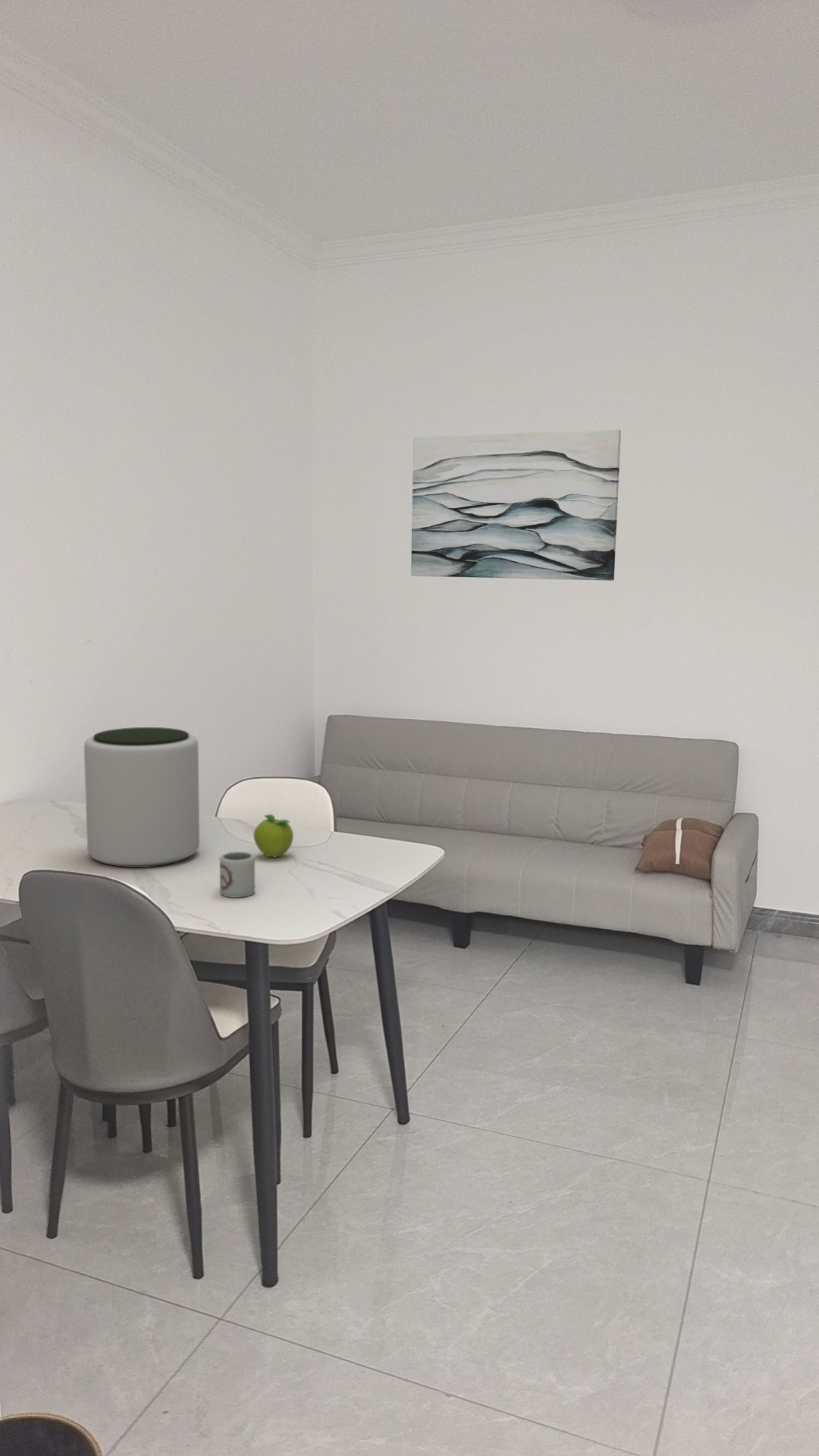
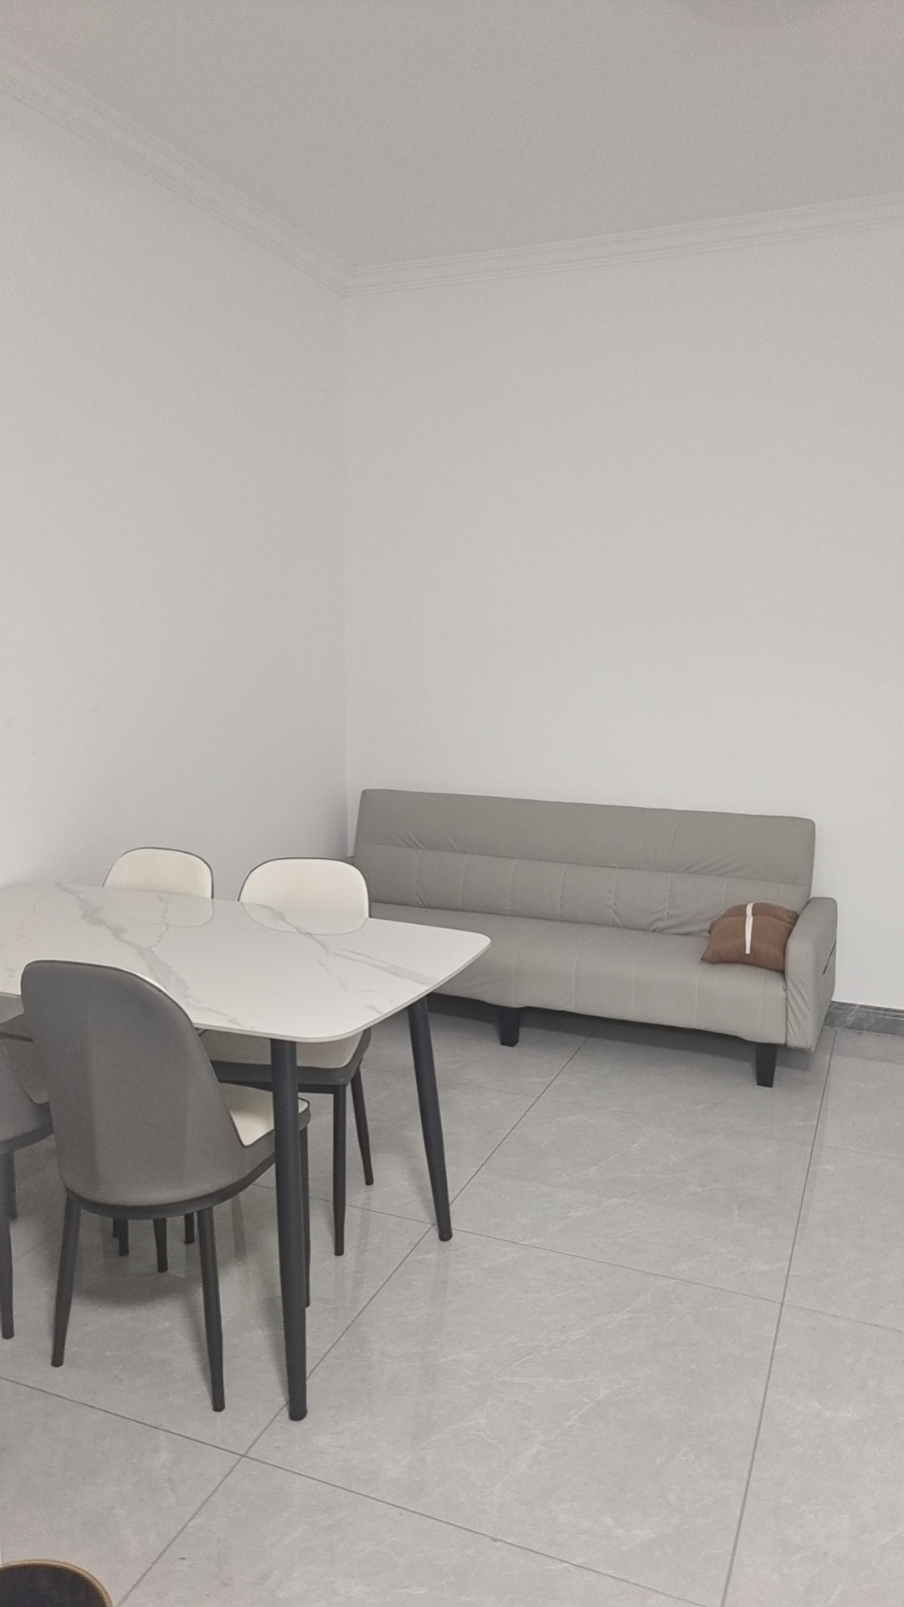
- cup (234, 873)
- fruit (273, 836)
- wall art (510, 507)
- plant pot (143, 795)
